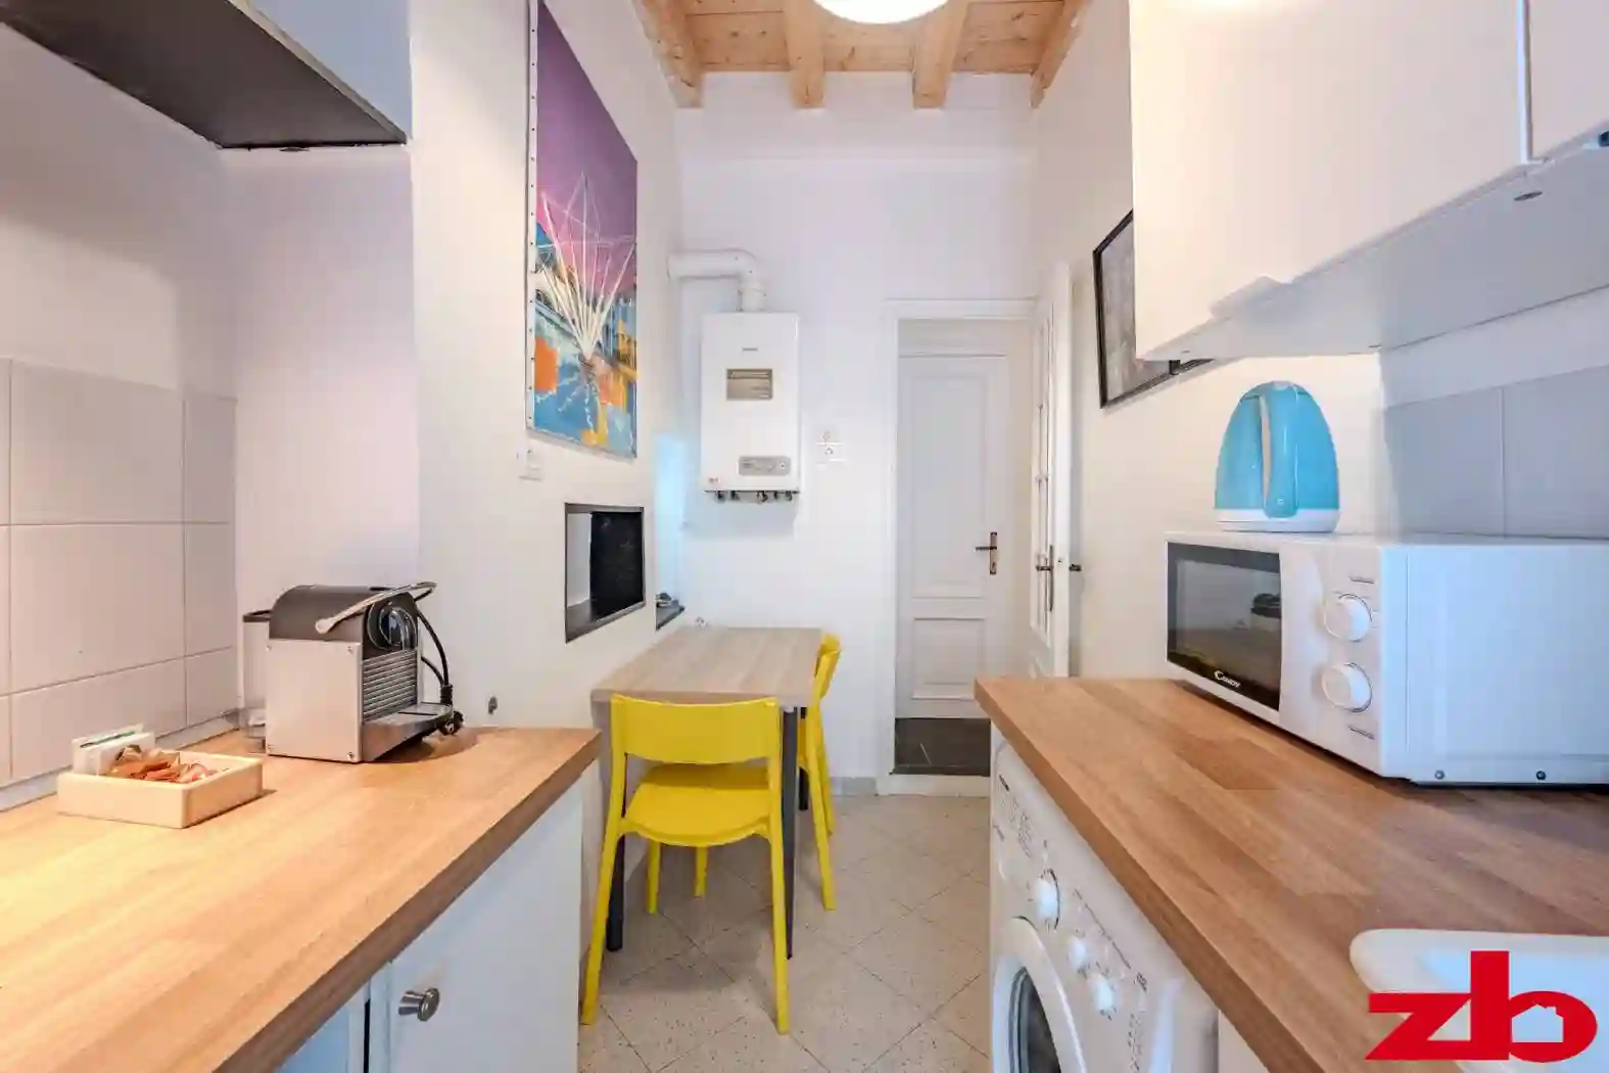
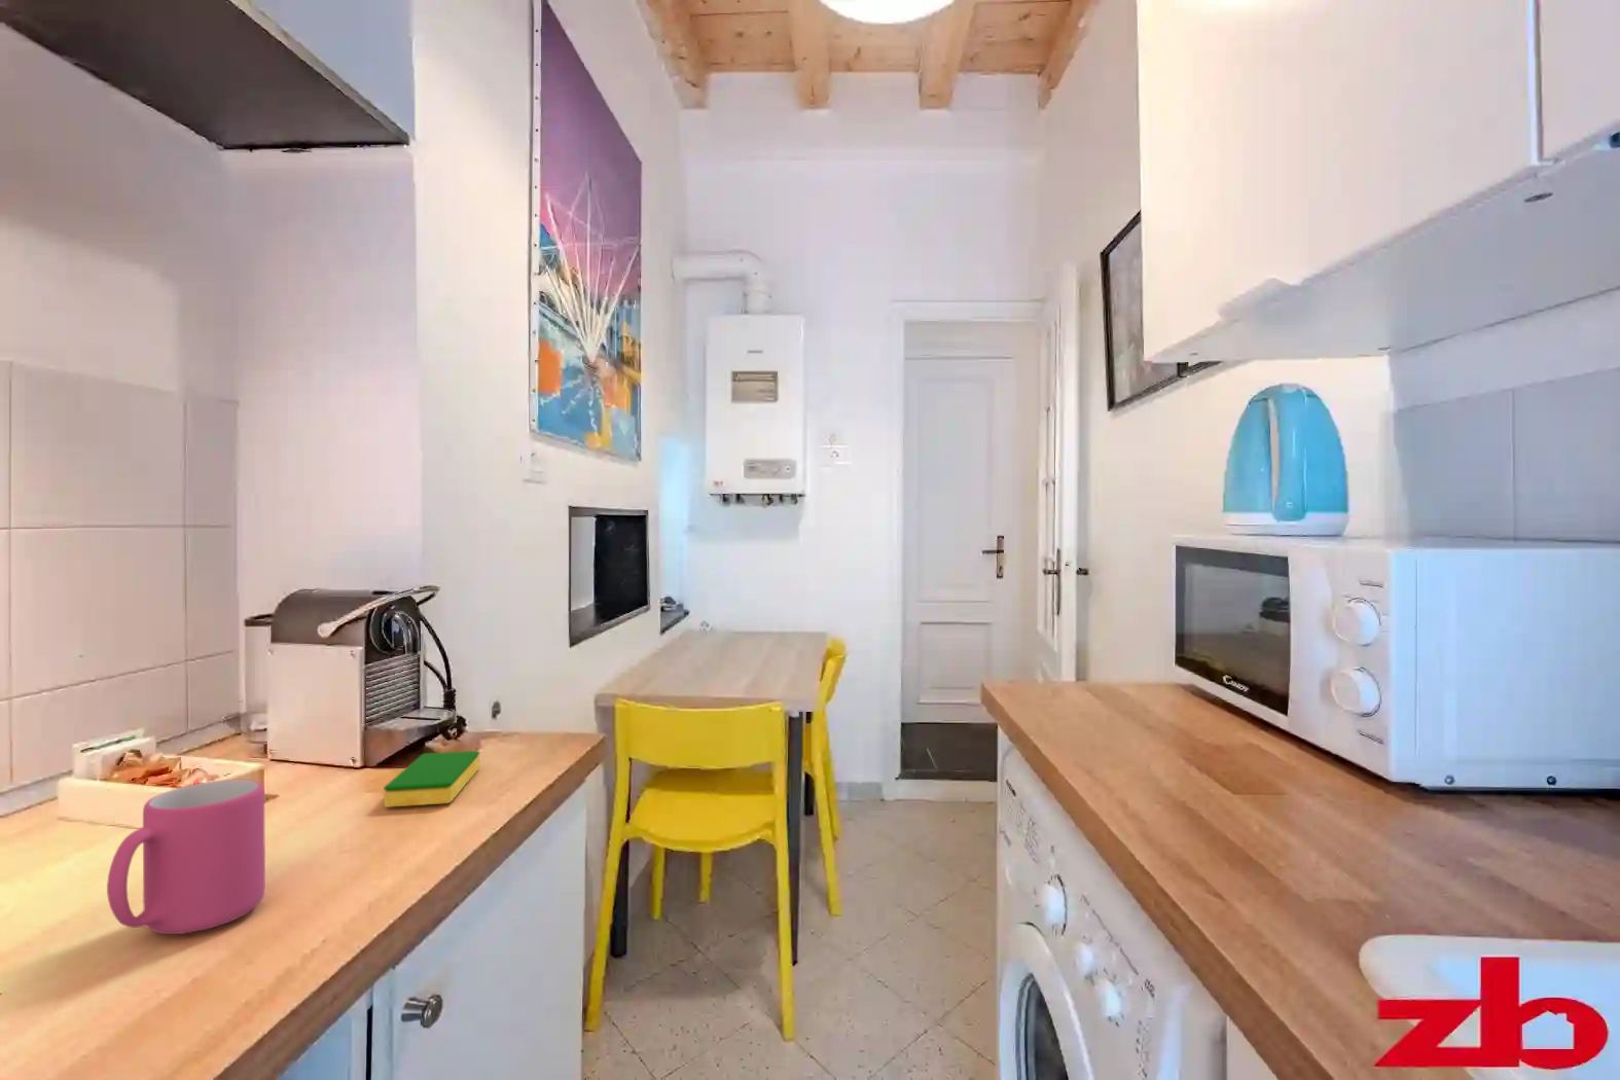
+ mug (187, 862)
+ dish sponge (435, 776)
